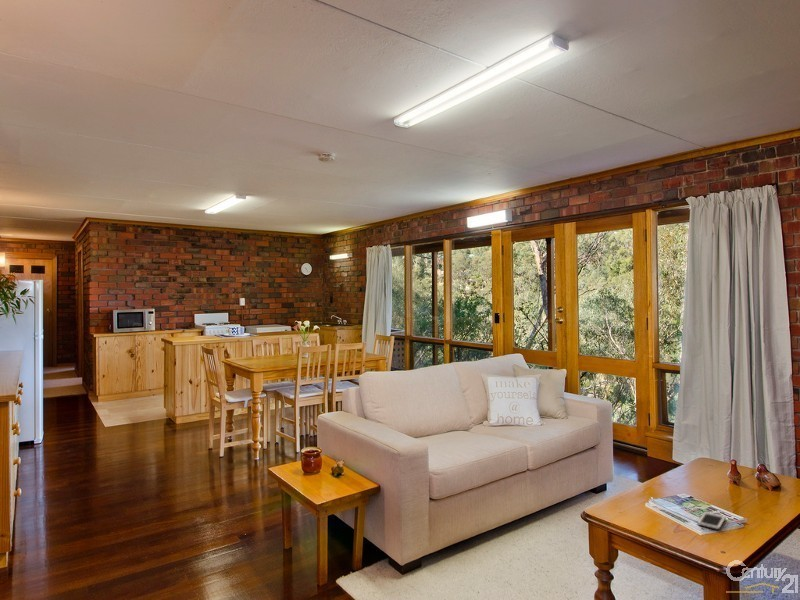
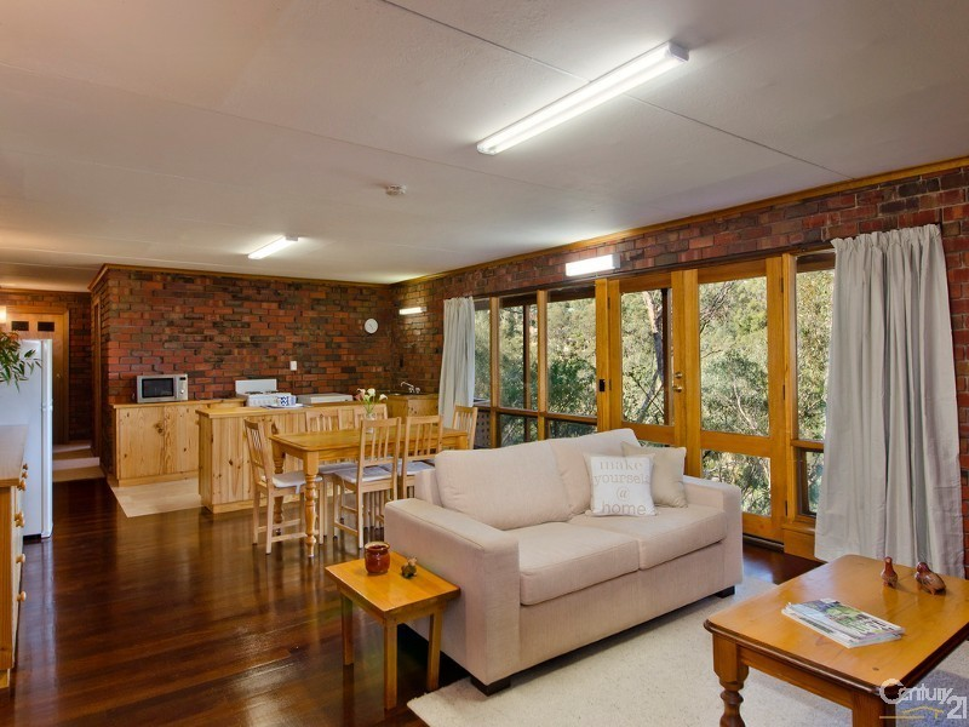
- cell phone (711, 520)
